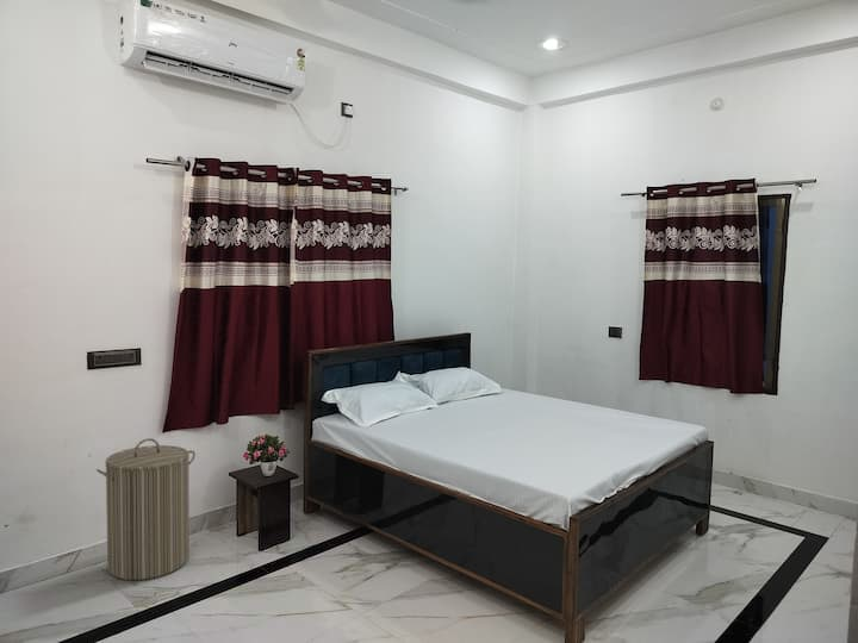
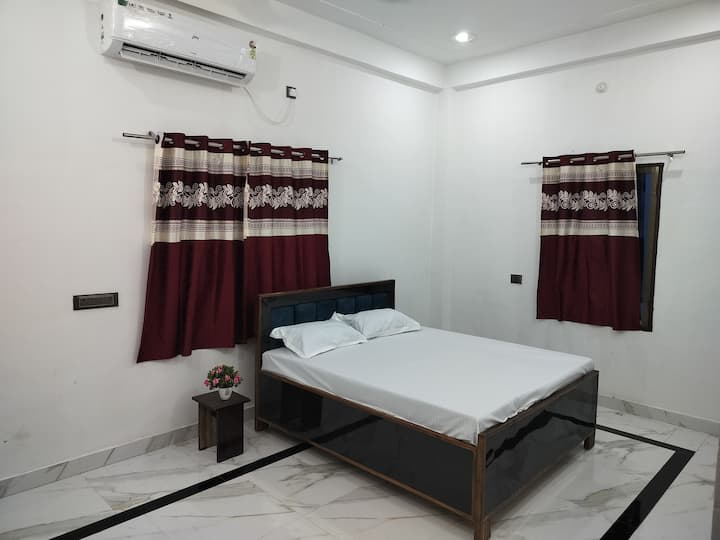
- laundry hamper (149, 500)
